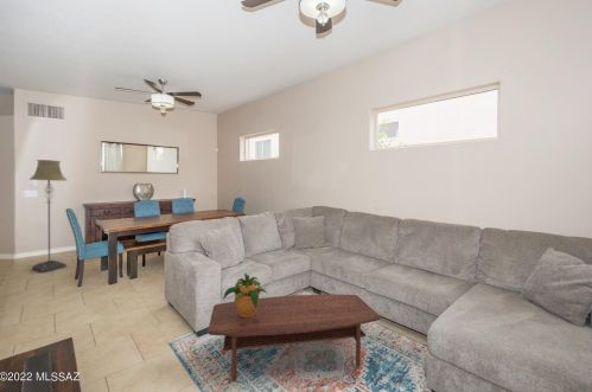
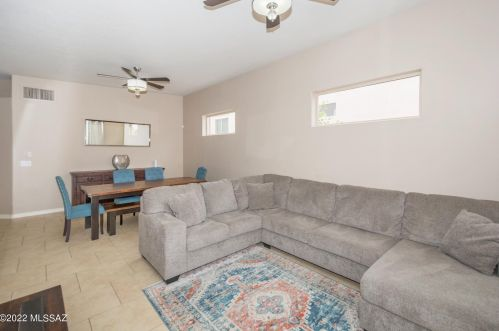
- potted plant (248, 293)
- floor lamp (49, 214)
- coffee table (293, 333)
